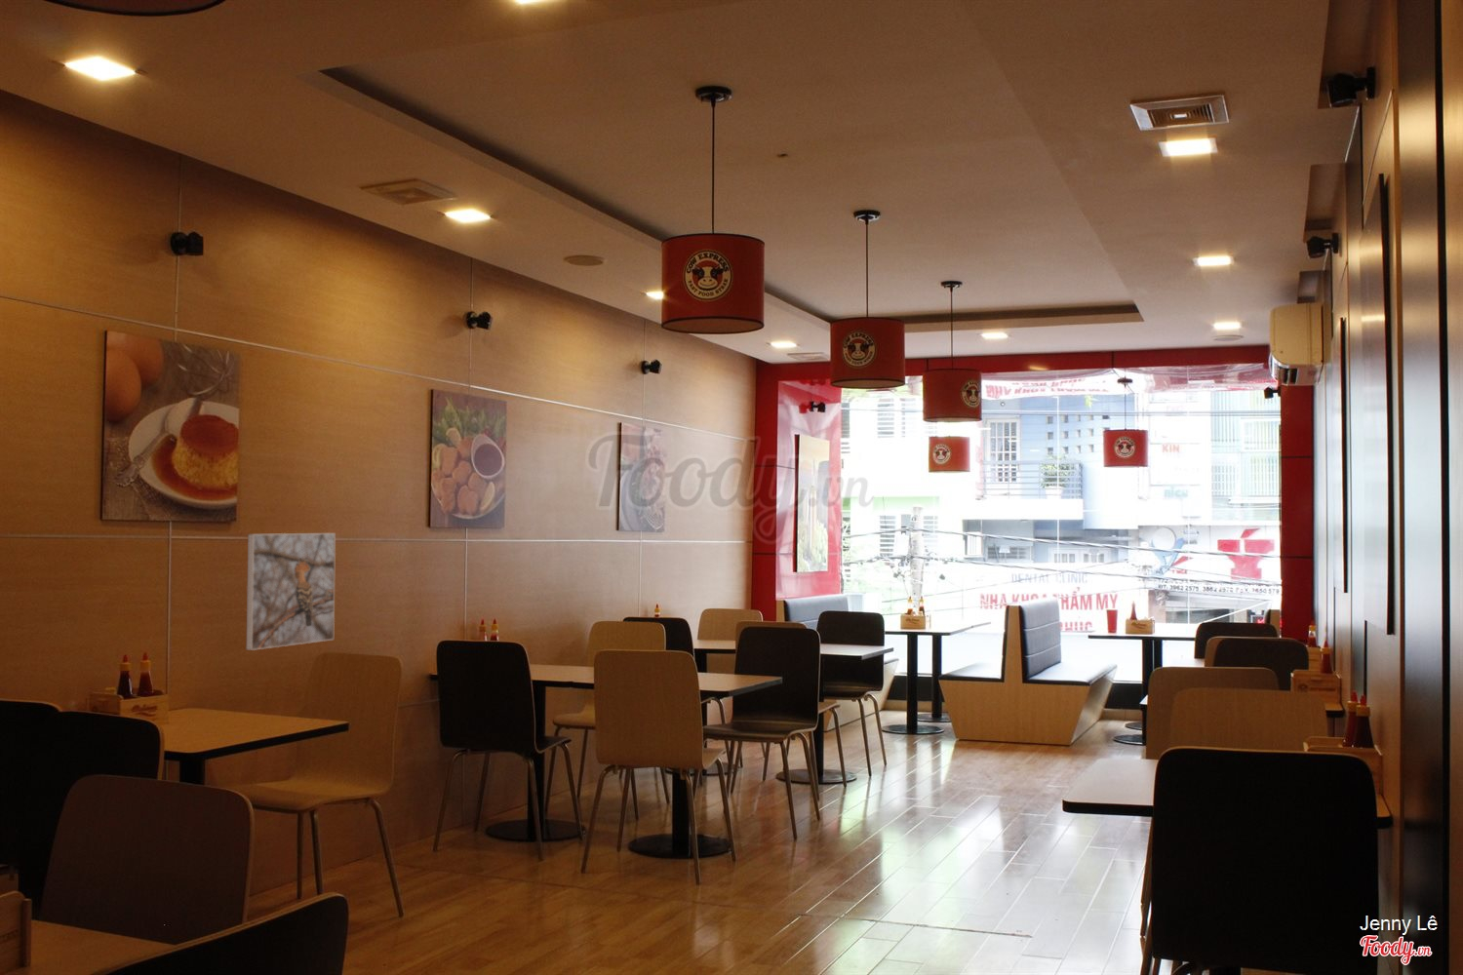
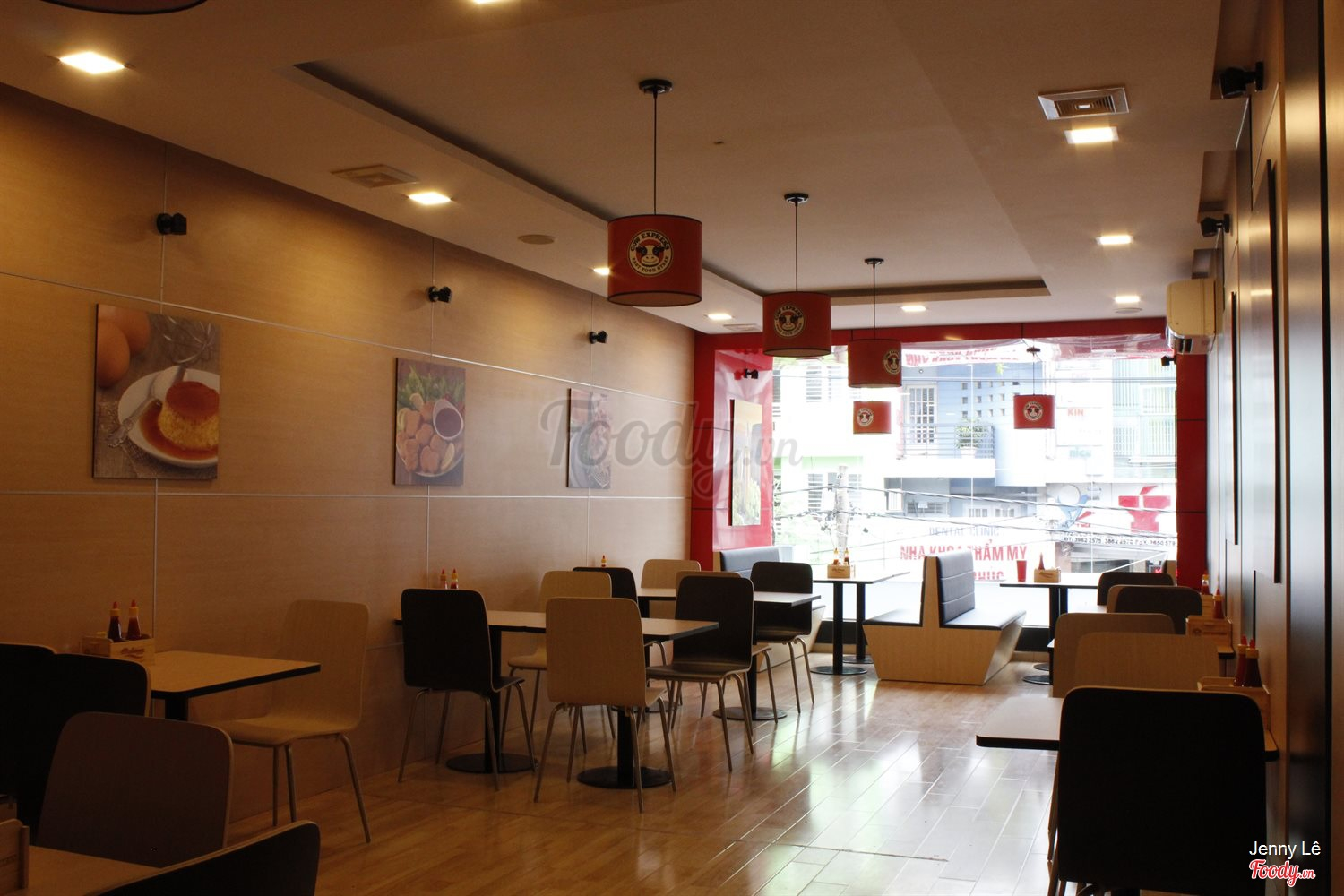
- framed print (293, 589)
